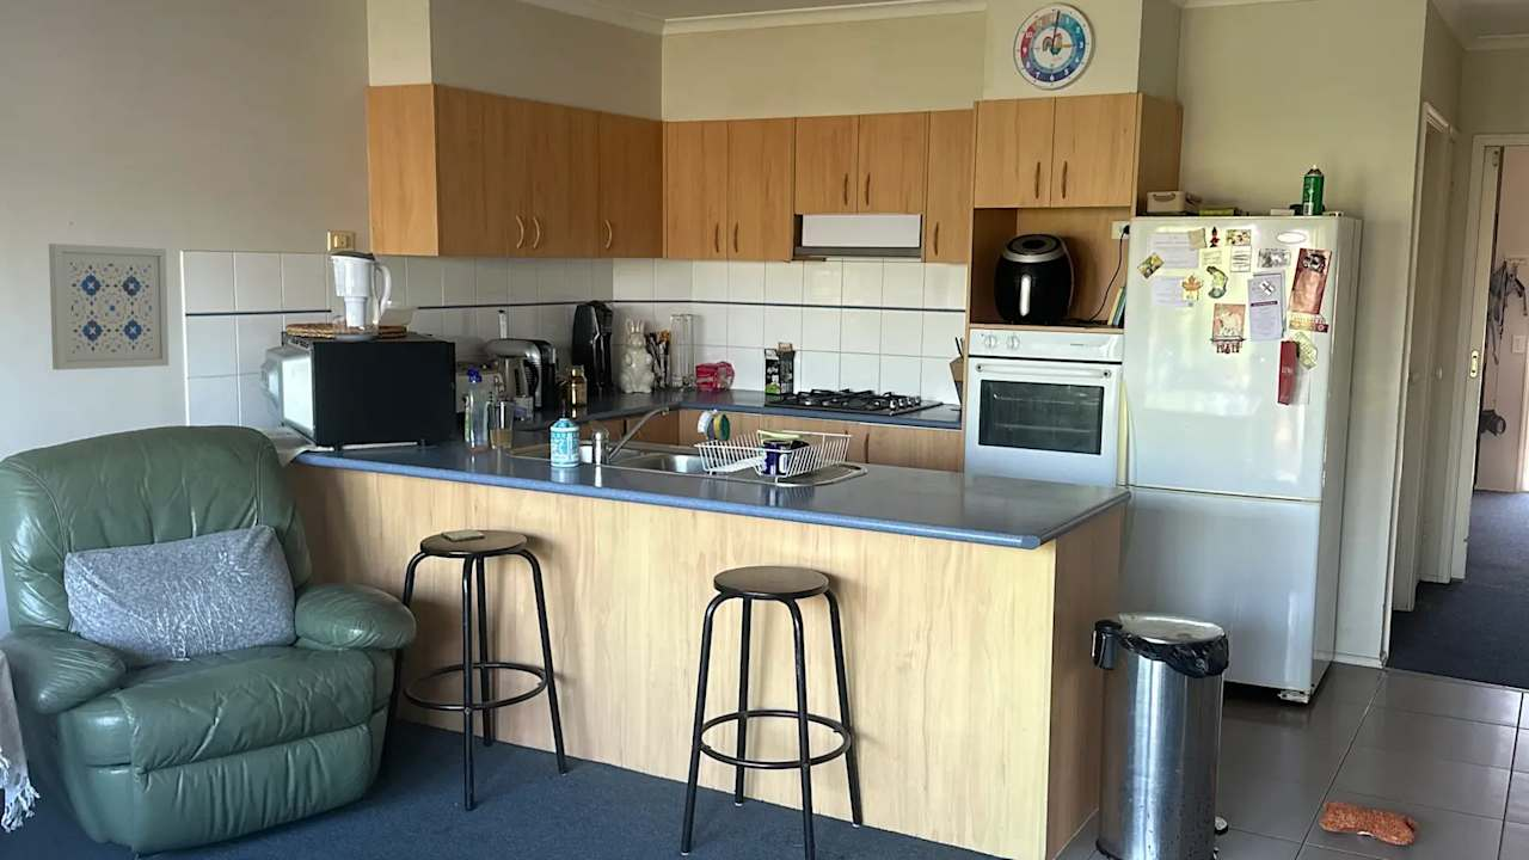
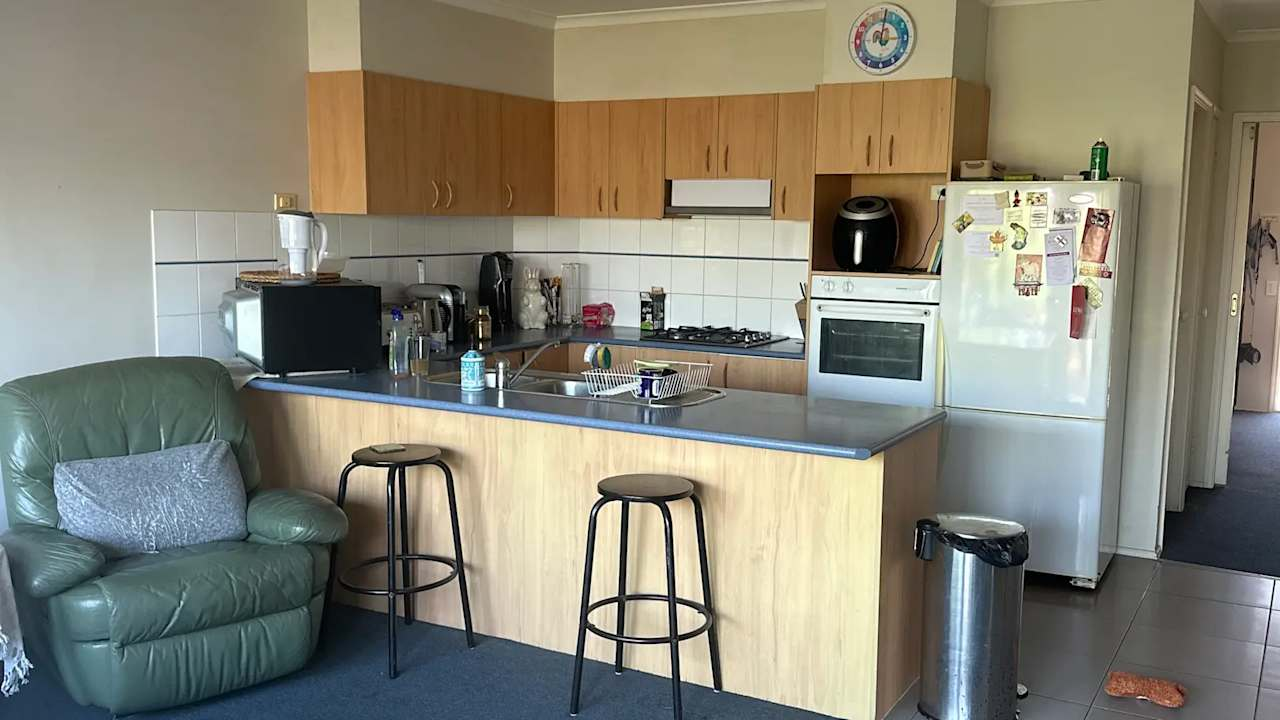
- wall art (111, 307)
